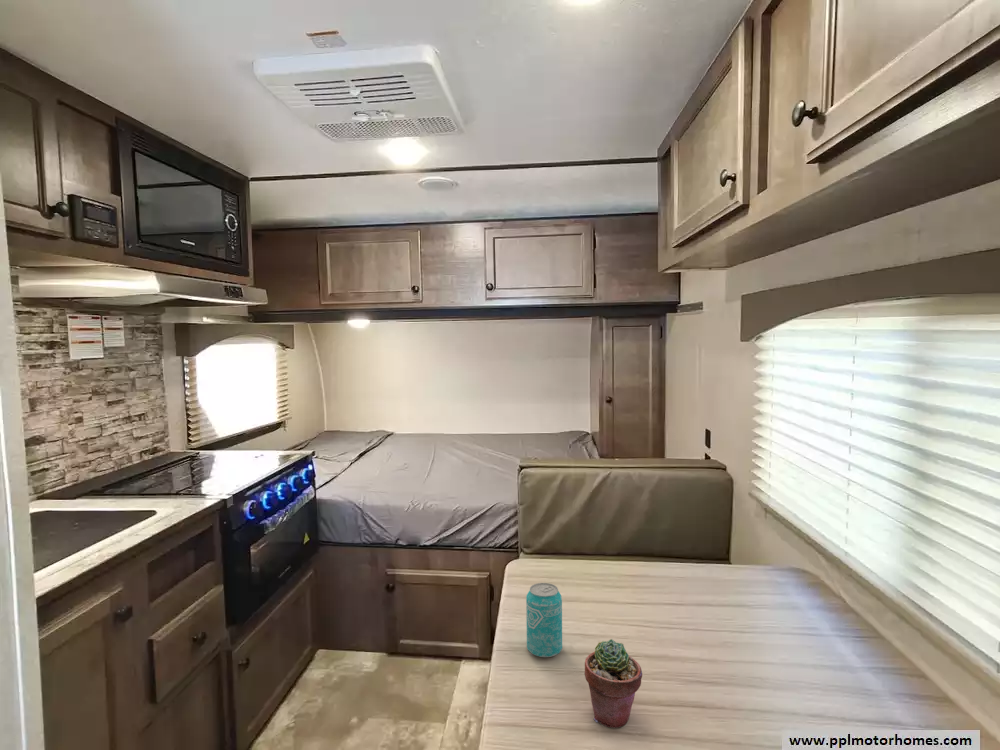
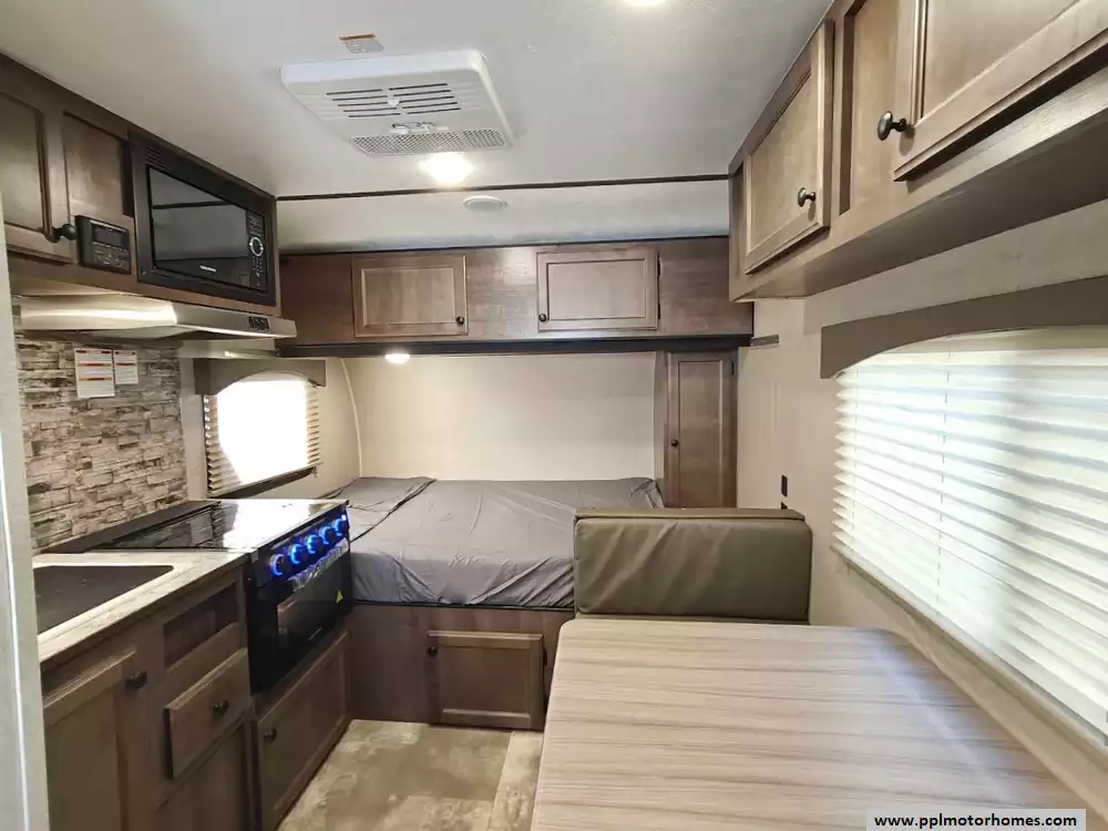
- potted succulent (612, 679)
- beverage can (544, 619)
